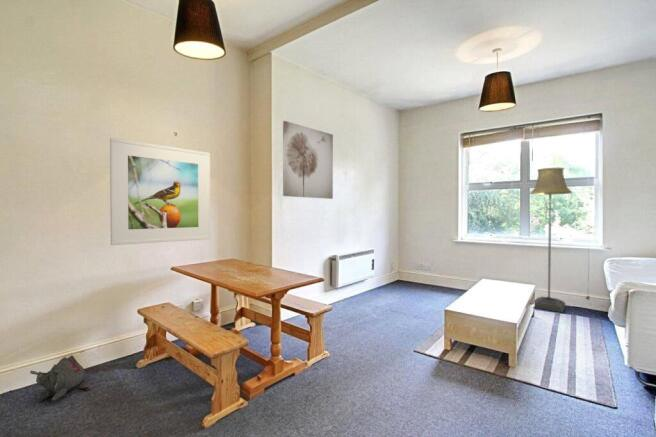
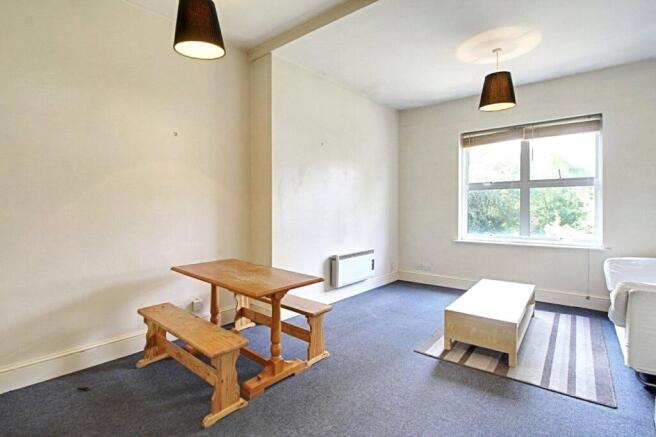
- floor lamp (549, 238)
- wall art (309, 163)
- plush toy (64, 375)
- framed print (165, 194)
